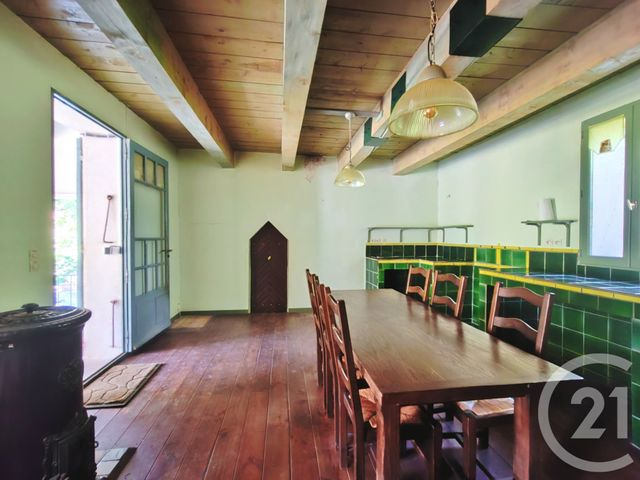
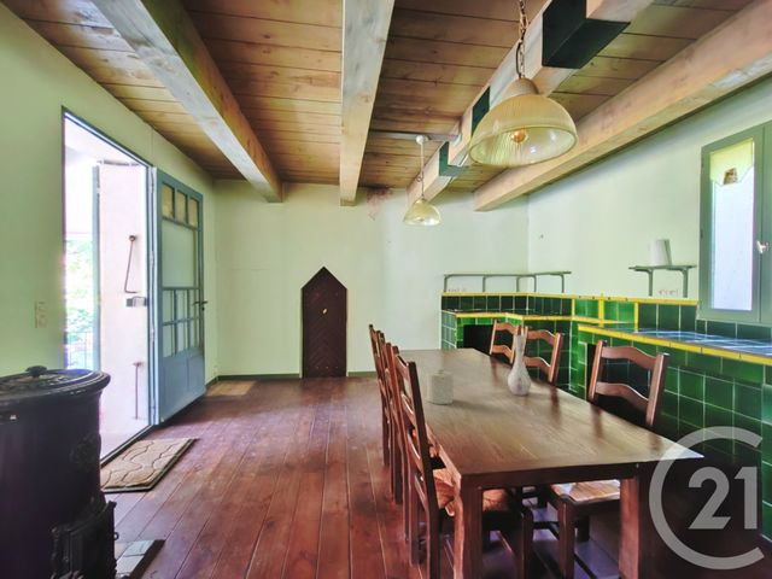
+ candle (439, 384)
+ vase (519, 364)
